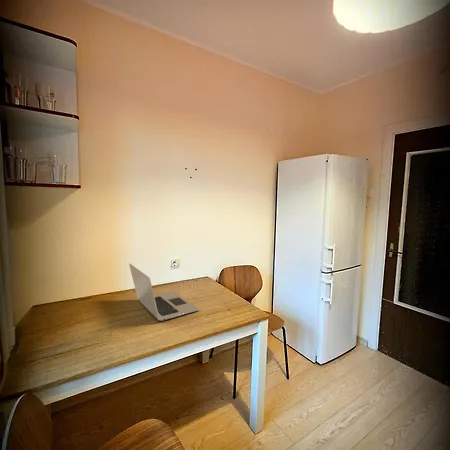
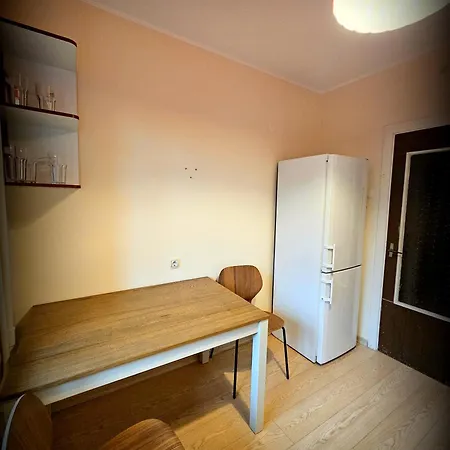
- laptop (164, 293)
